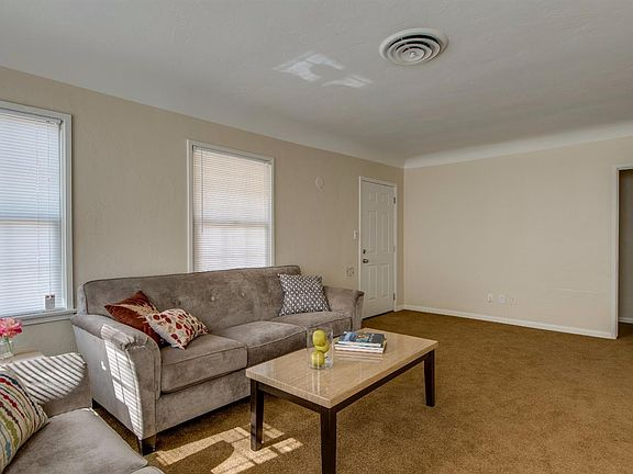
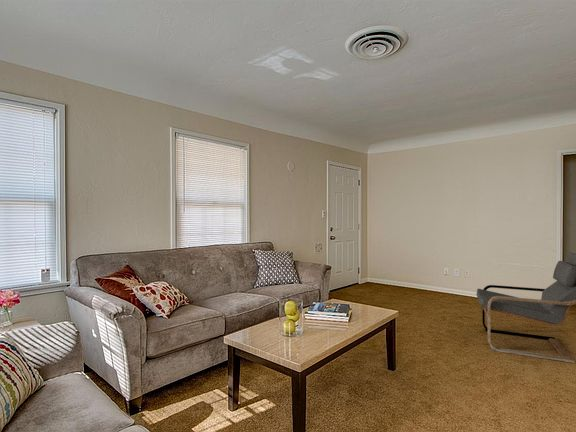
+ armchair (528, 299)
